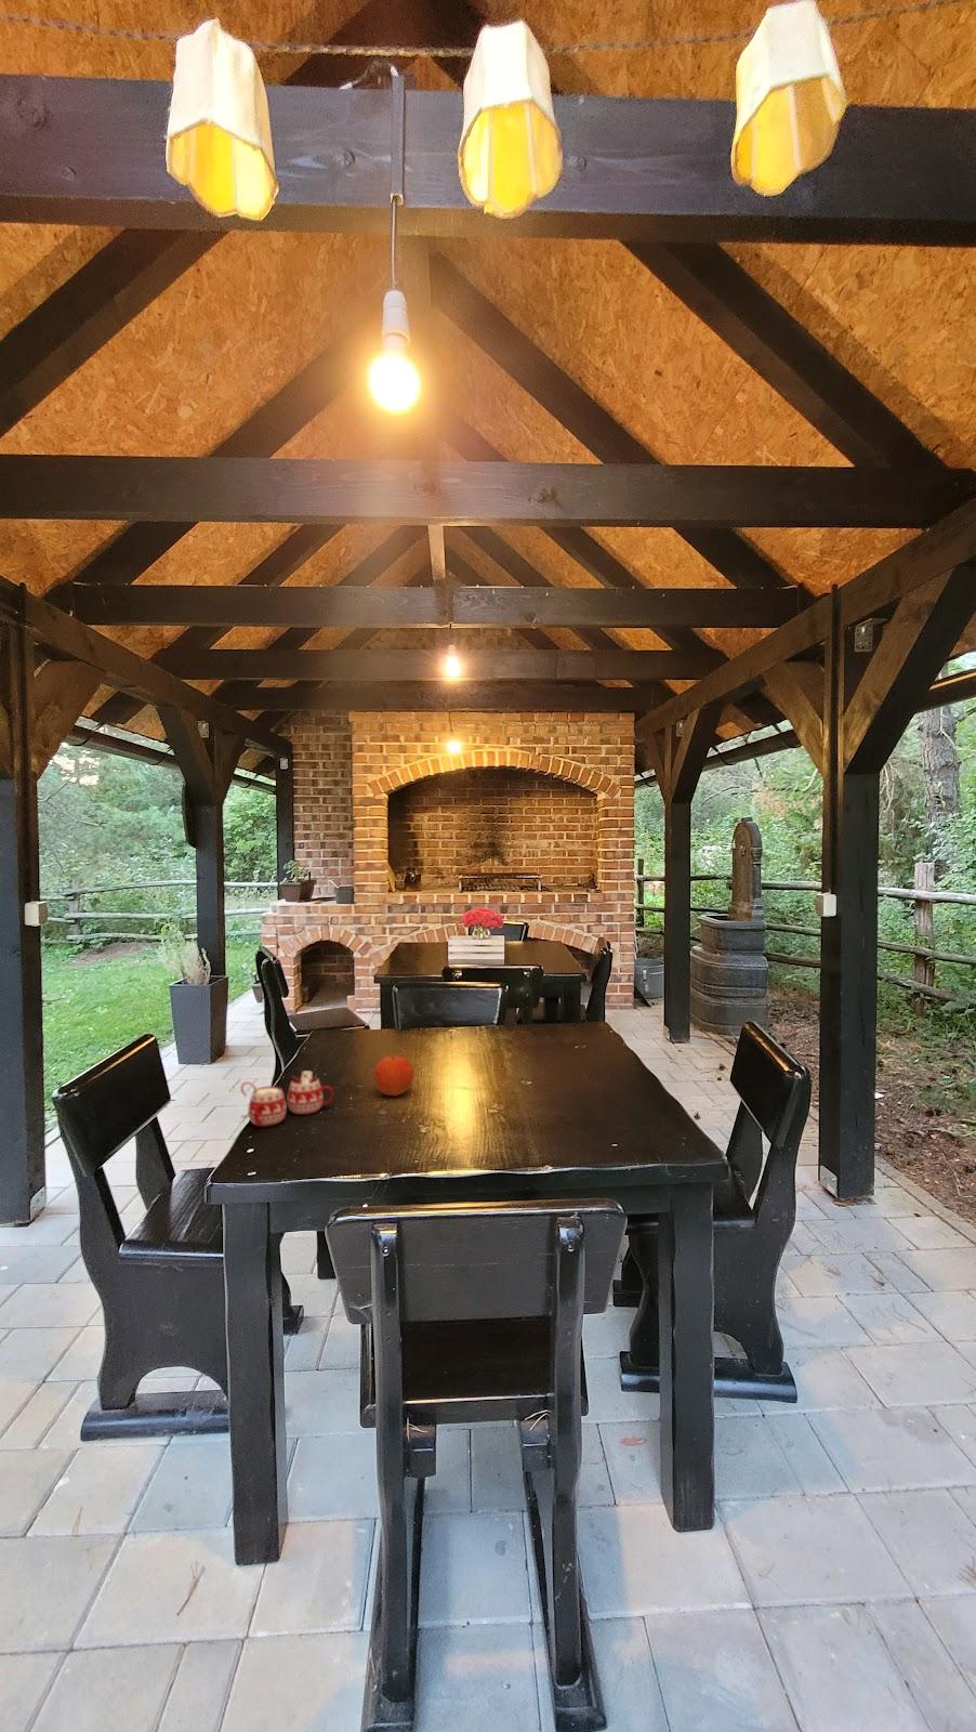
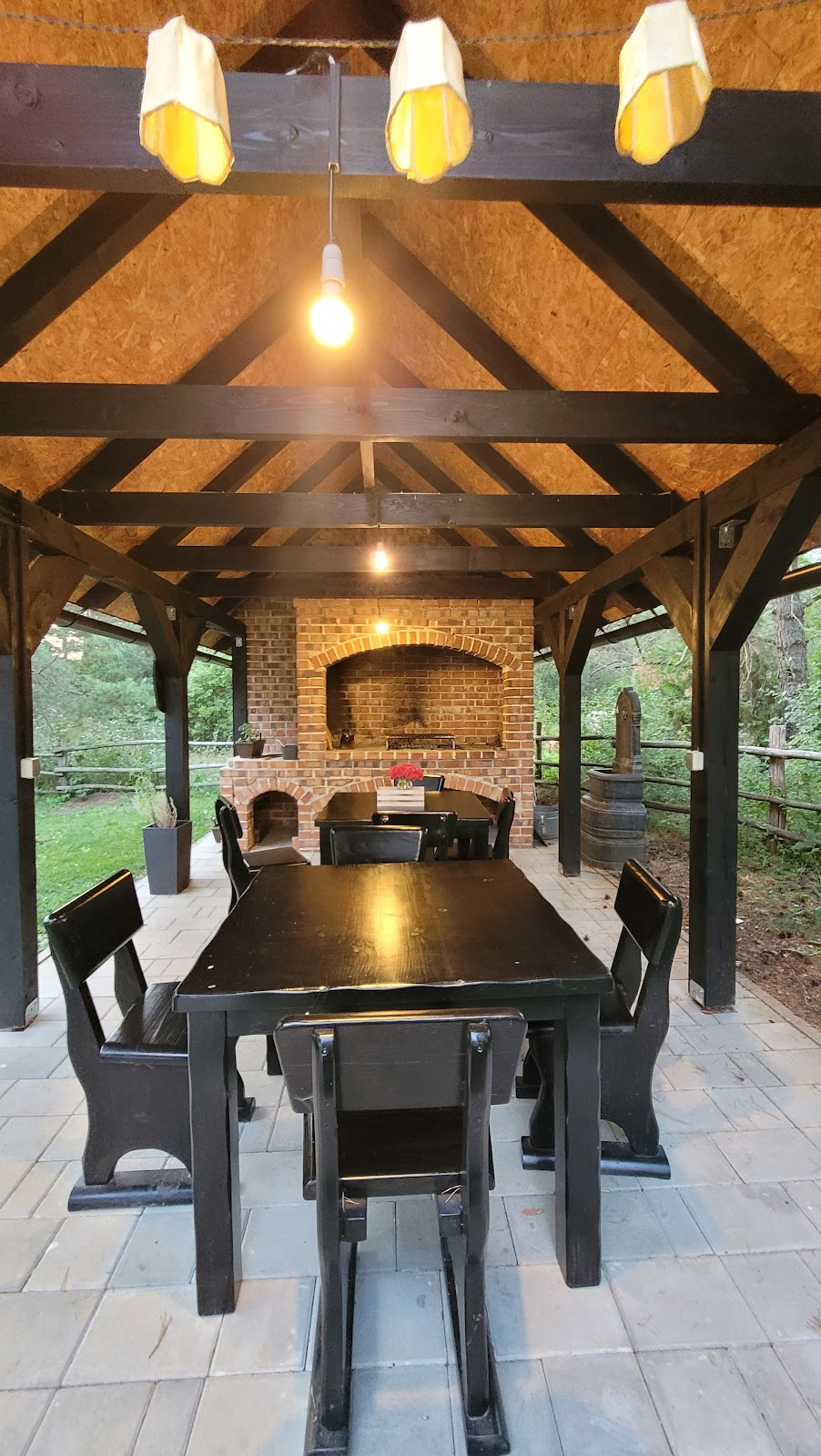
- mug (286, 1097)
- fruit (393, 1075)
